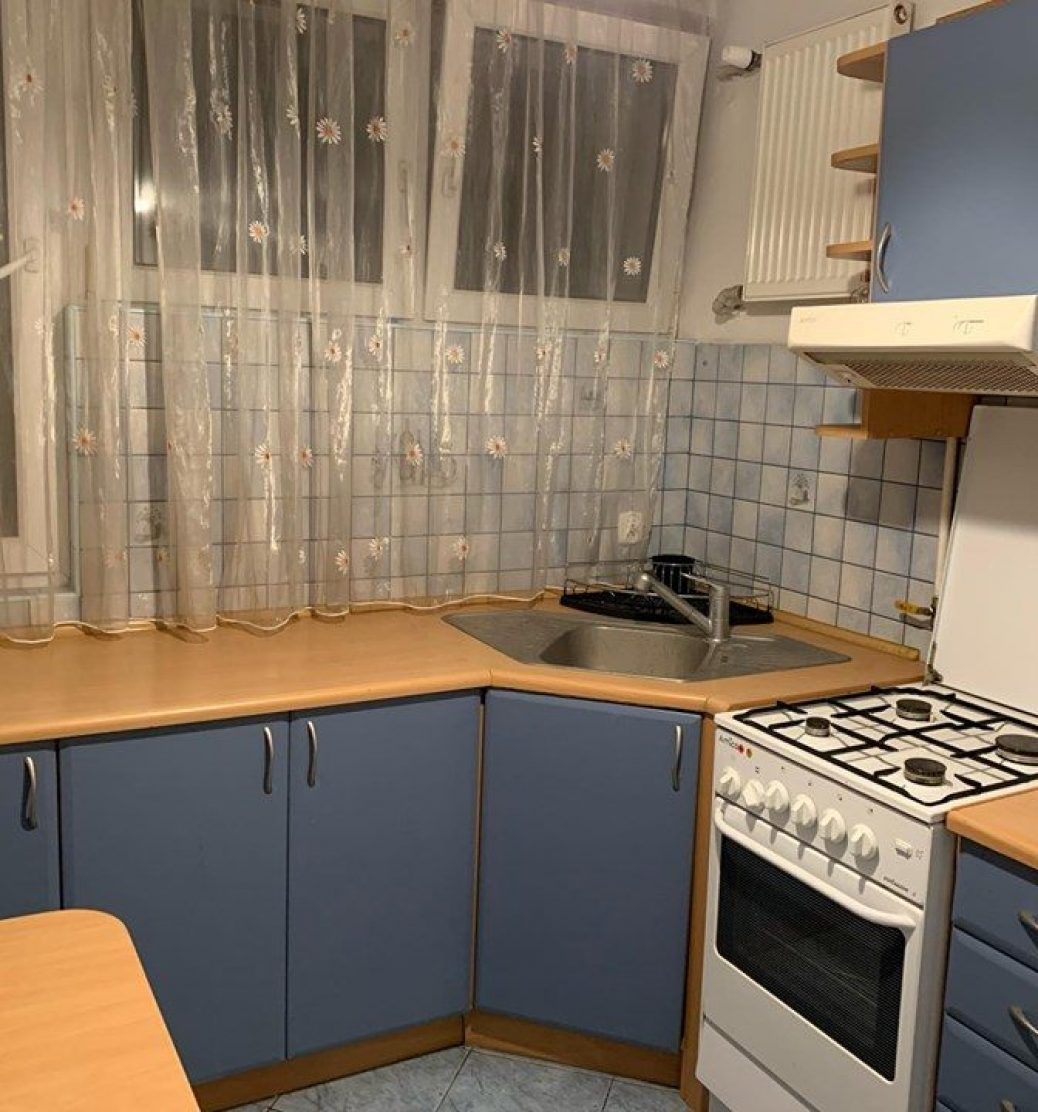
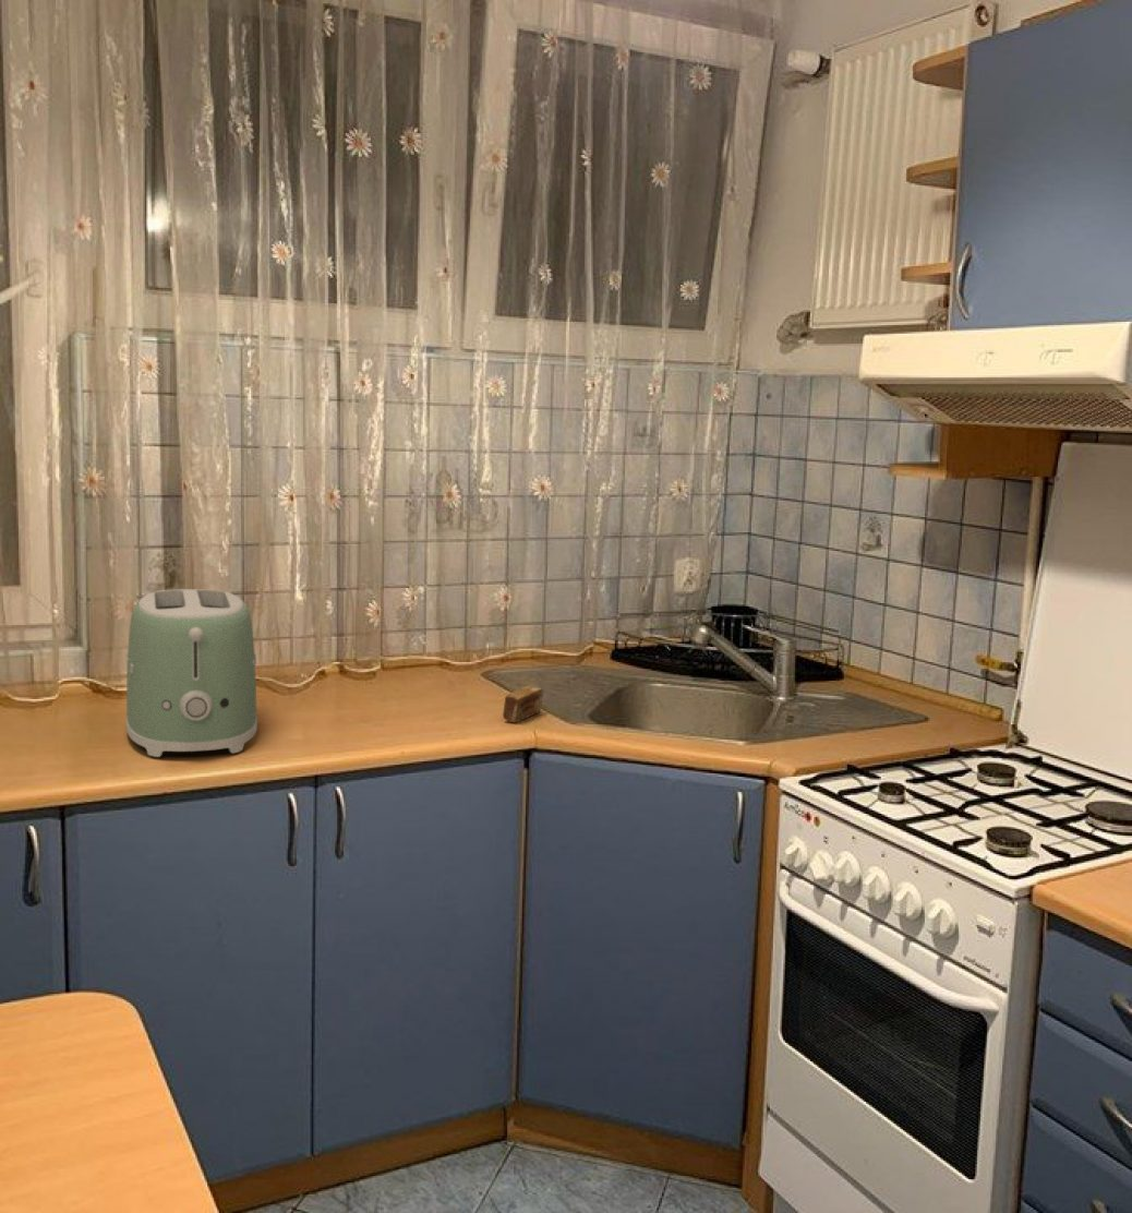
+ toaster (191, 663)
+ soap bar (522, 704)
